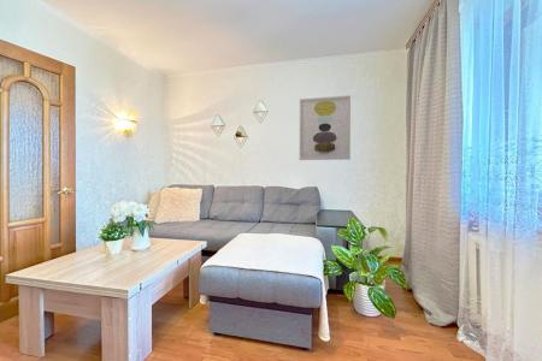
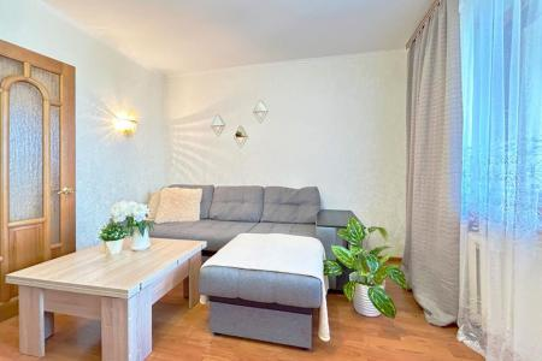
- wall art (324, 128)
